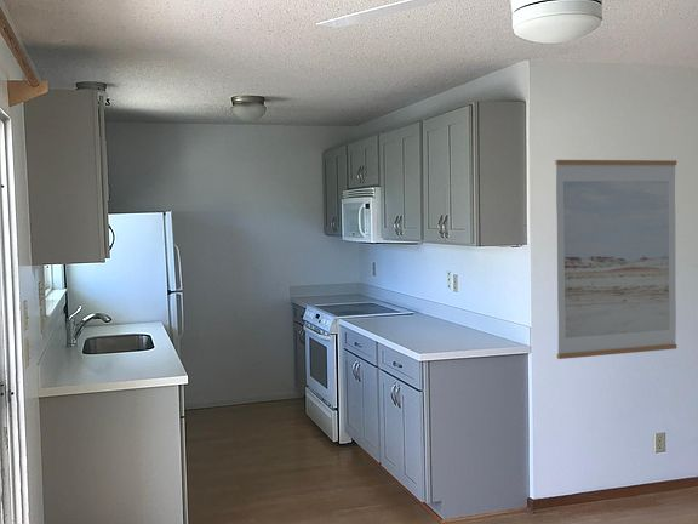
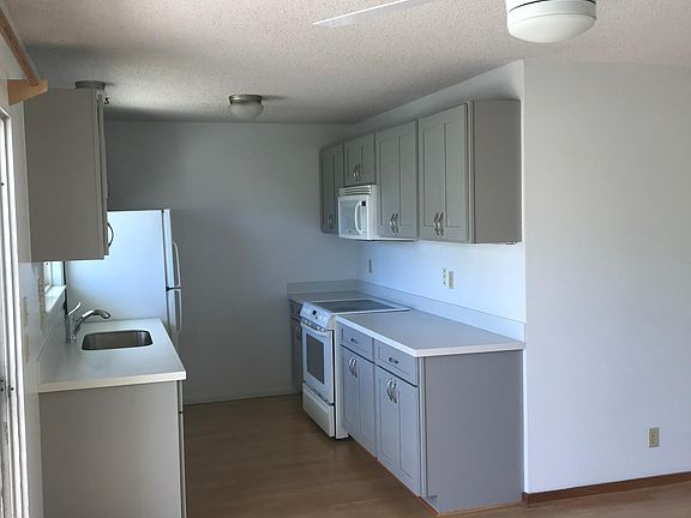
- wall art (618, 257)
